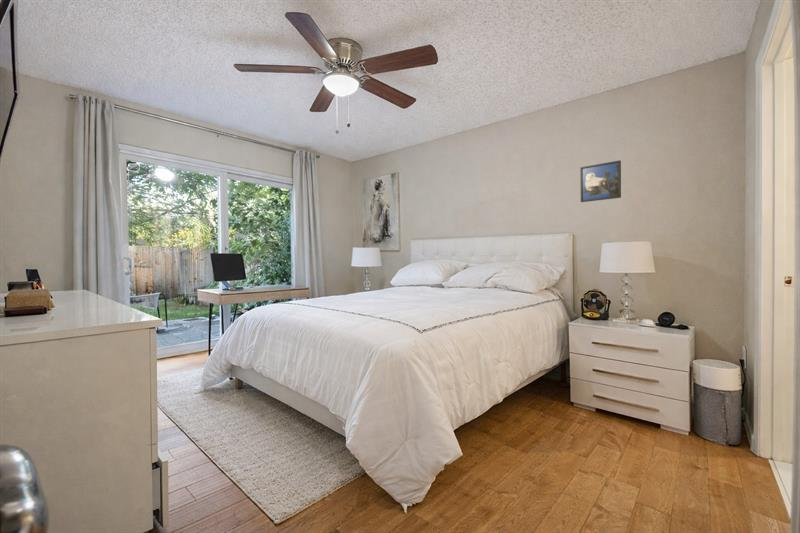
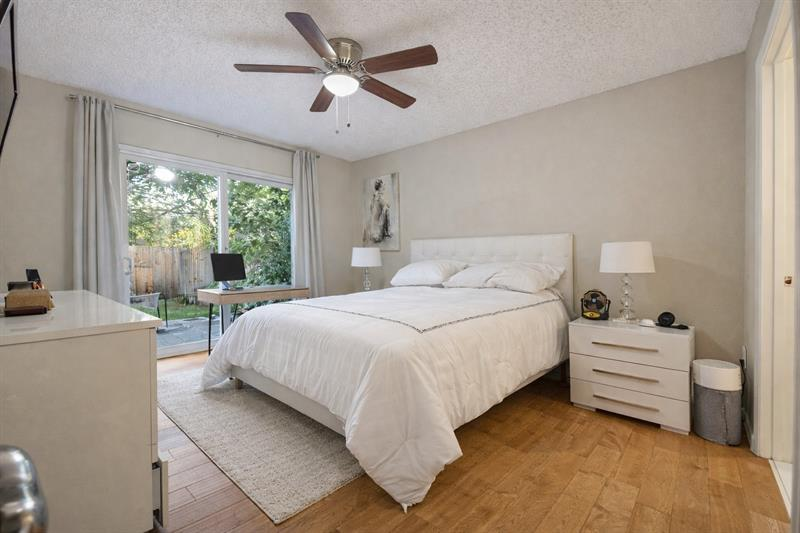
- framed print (600, 182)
